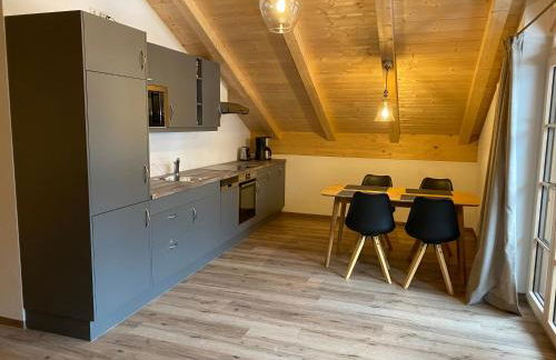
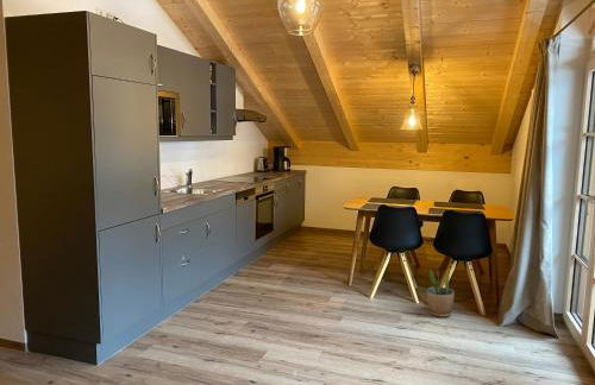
+ potted plant (440, 289)
